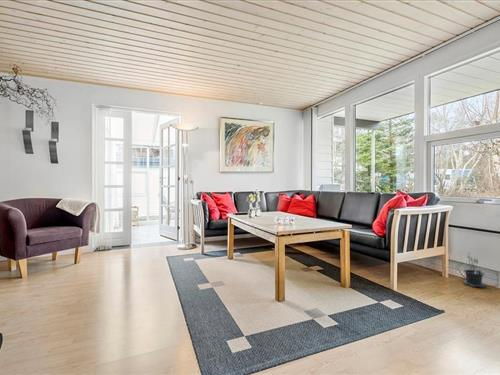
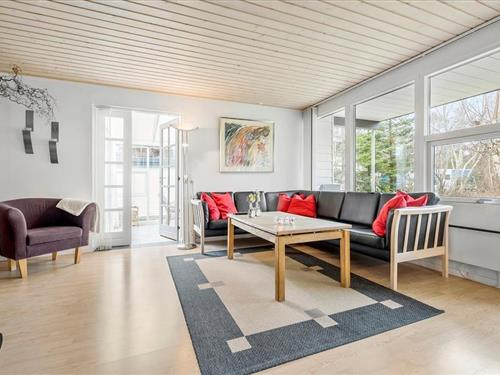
- potted plant (473, 268)
